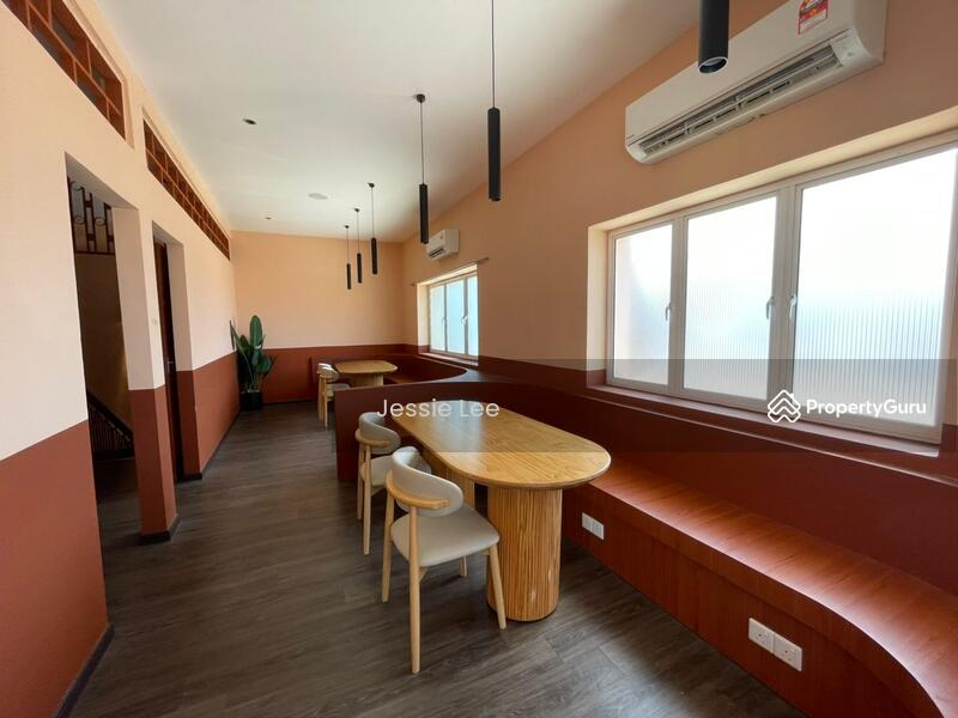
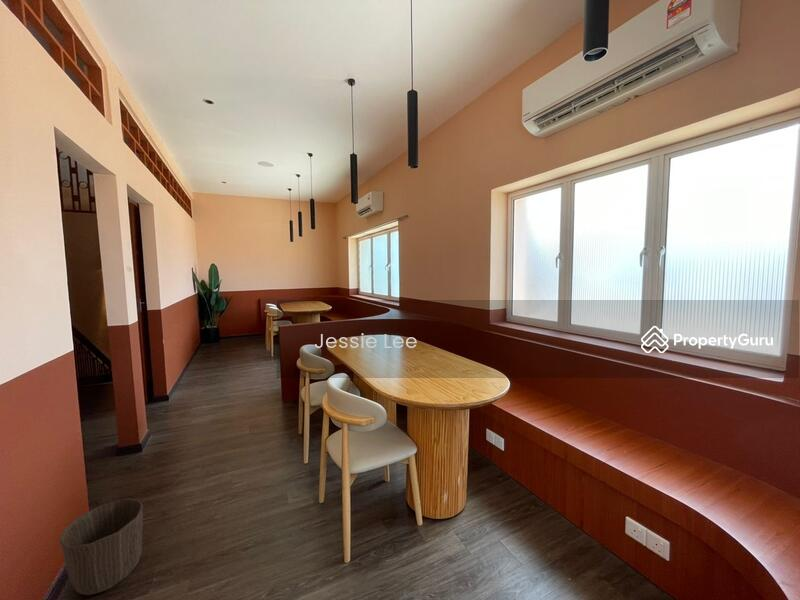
+ waste basket (106, 546)
